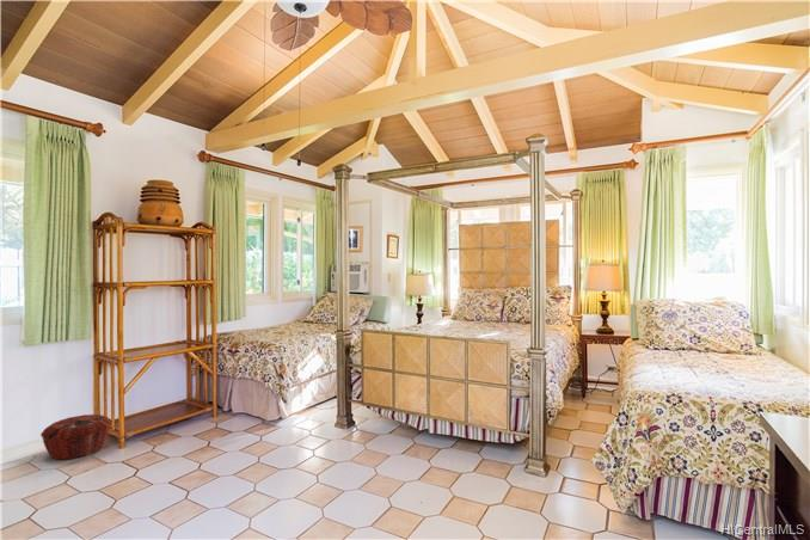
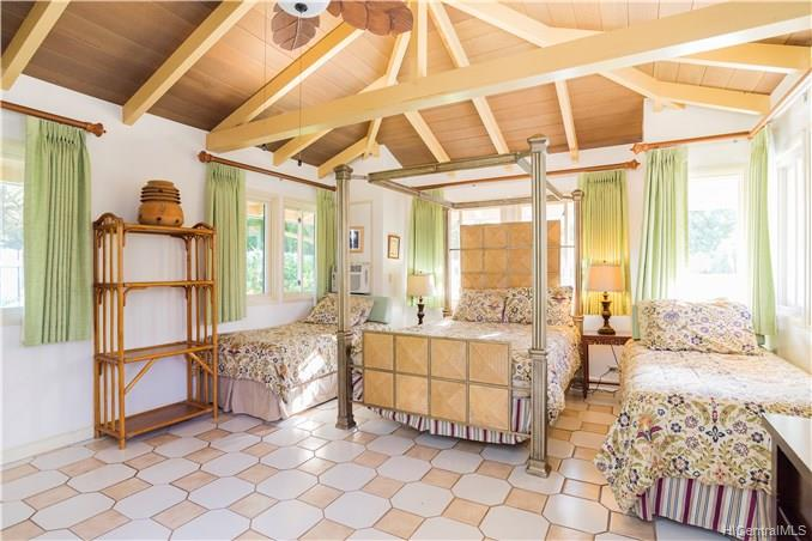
- woven basket (78, 434)
